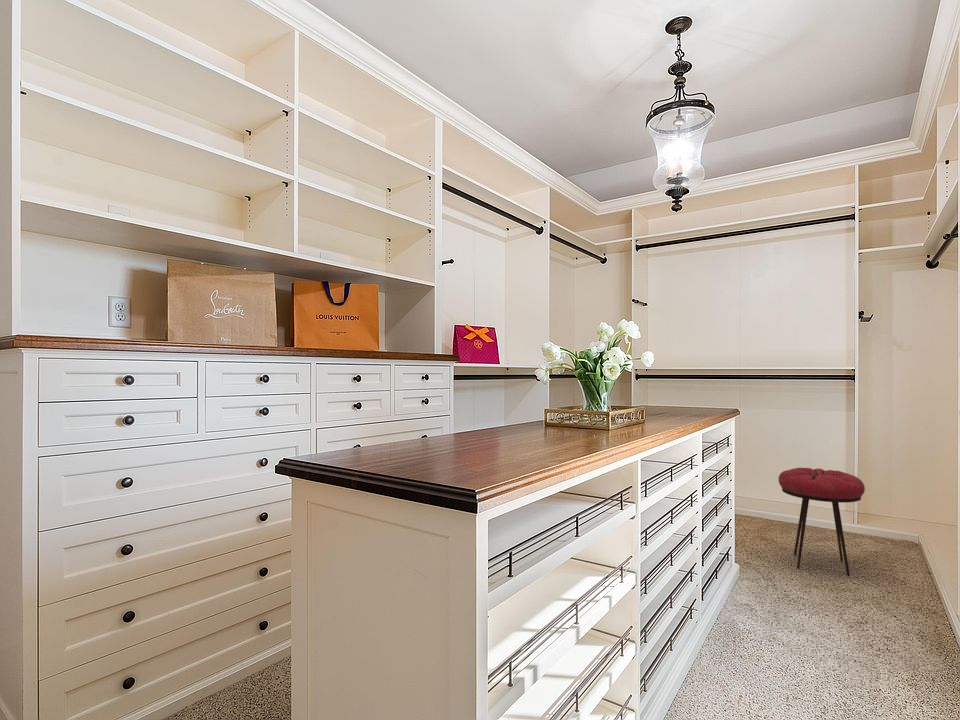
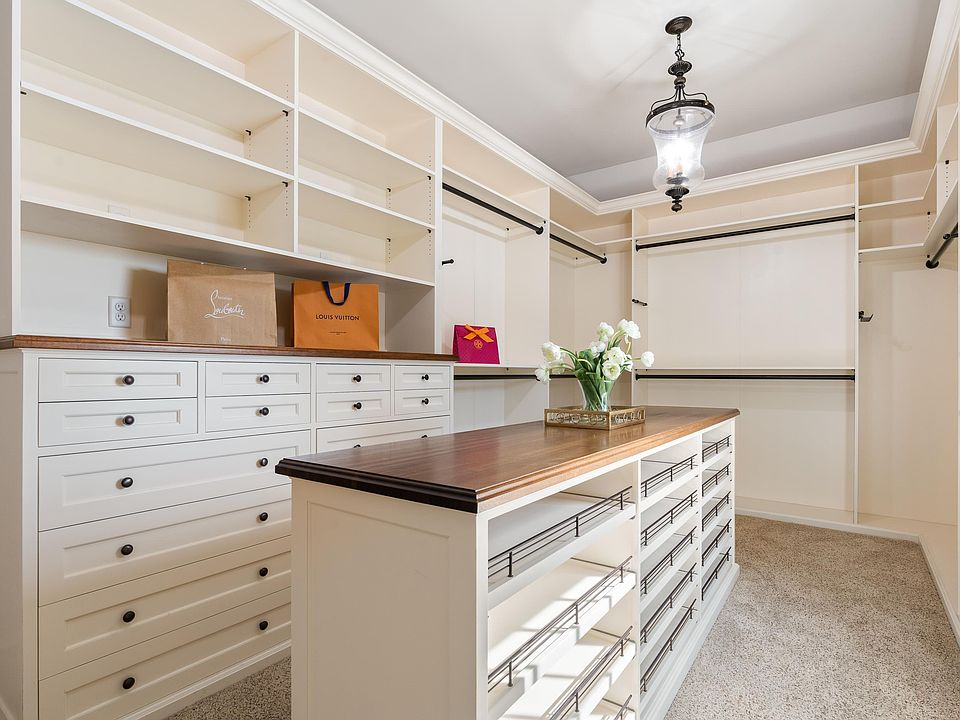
- stool (806, 517)
